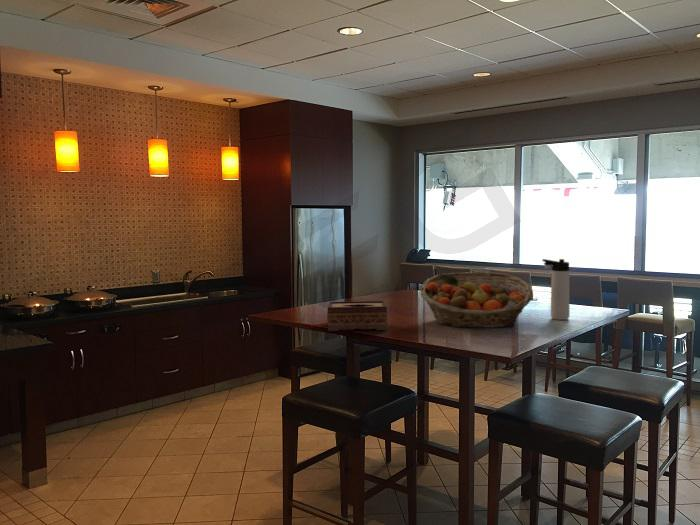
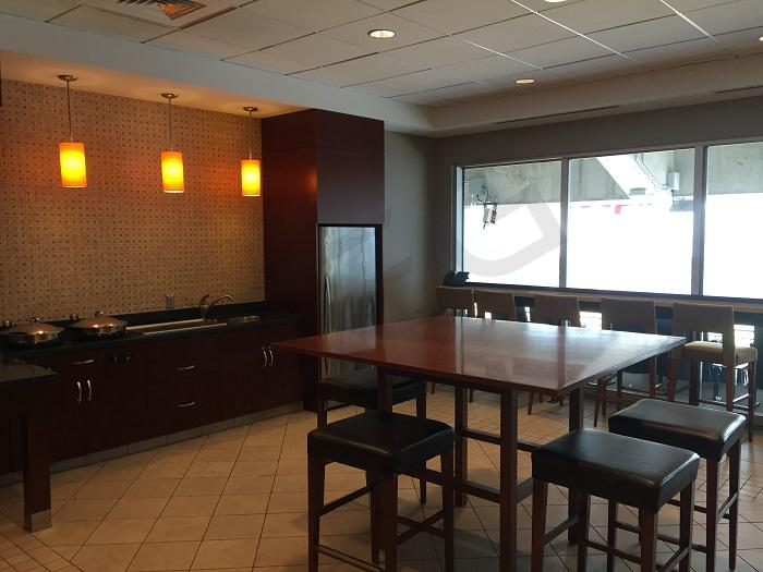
- fruit basket (475, 298)
- tissue box (357, 315)
- thermos bottle (555, 288)
